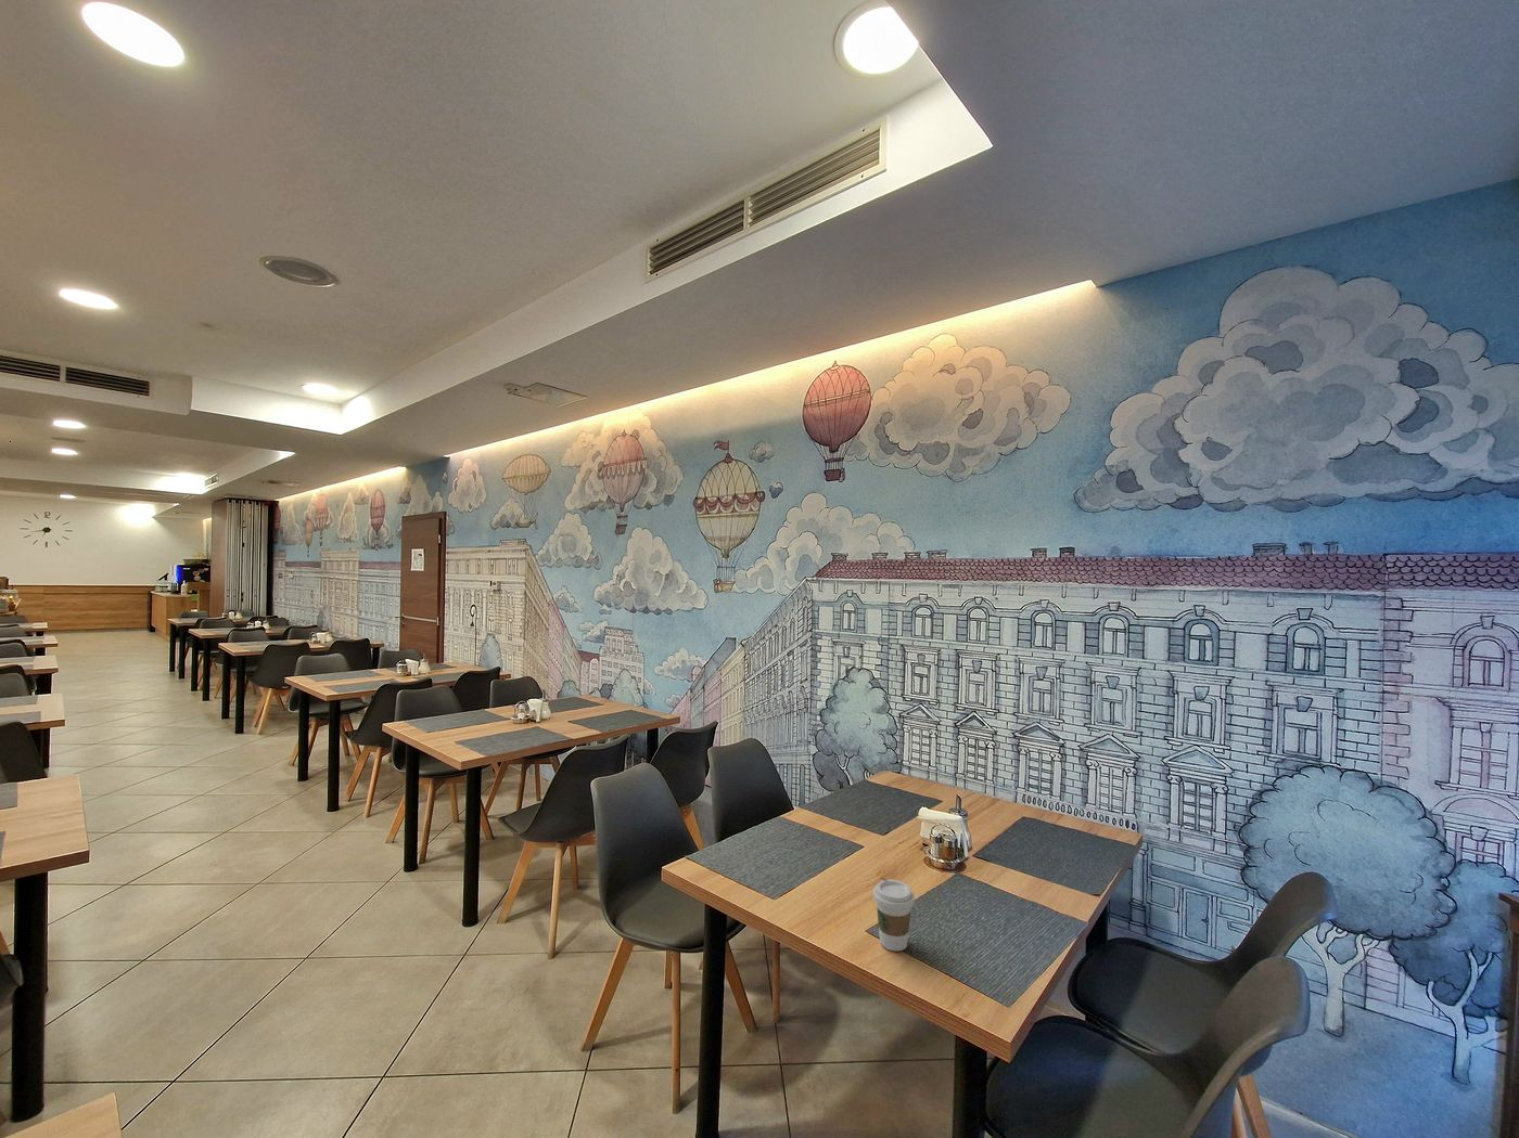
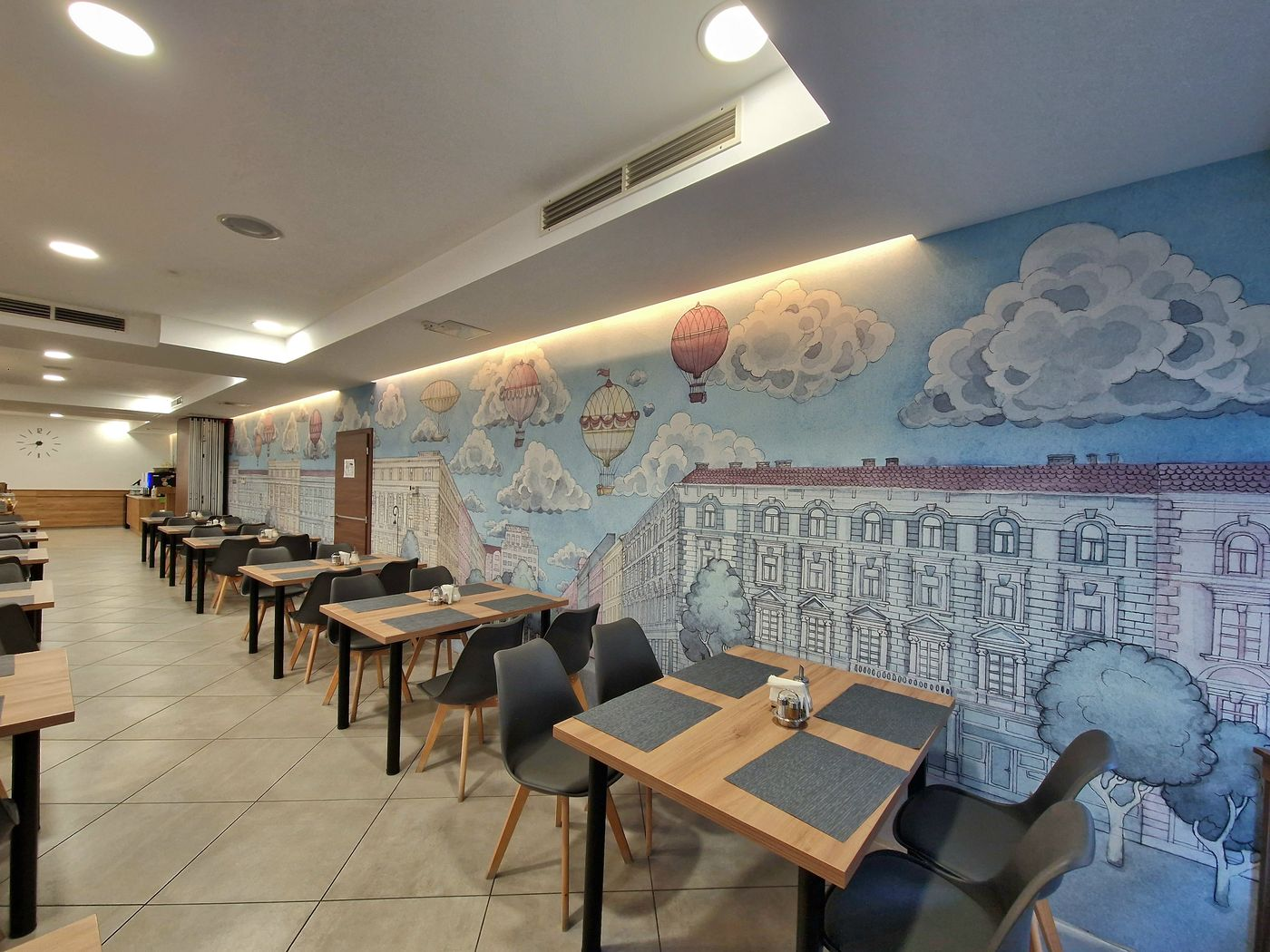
- coffee cup (893, 914)
